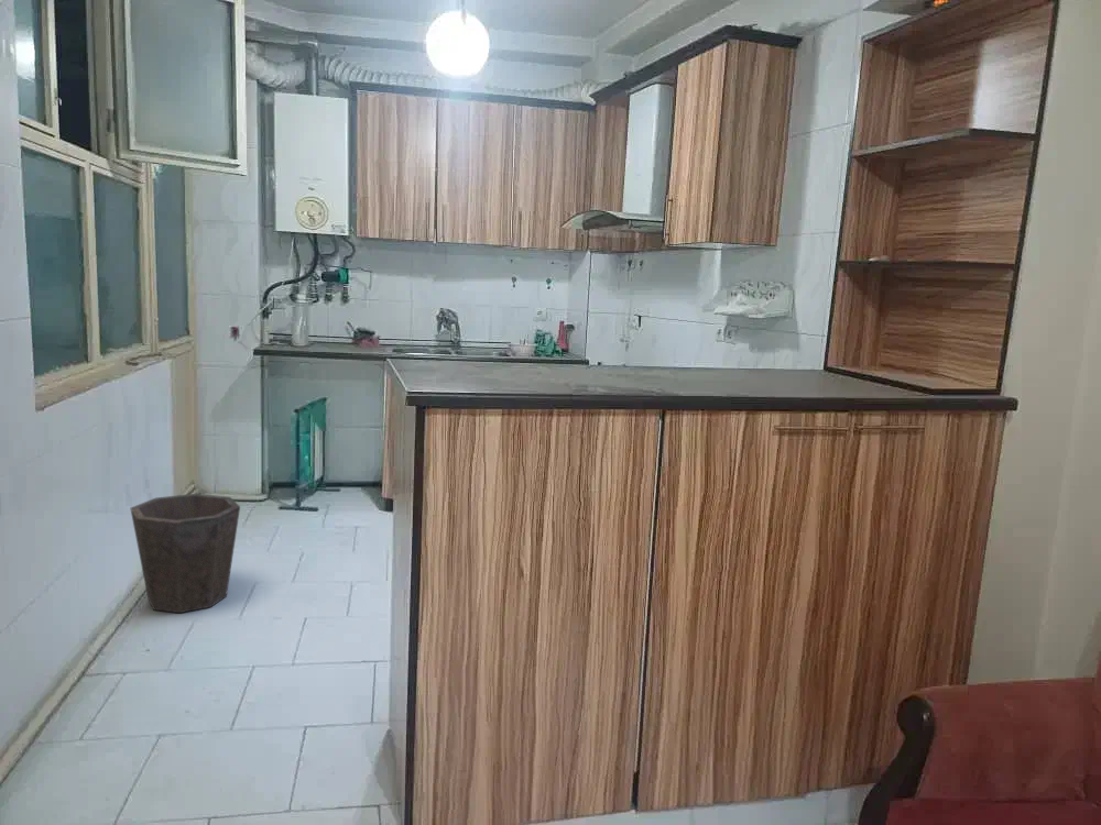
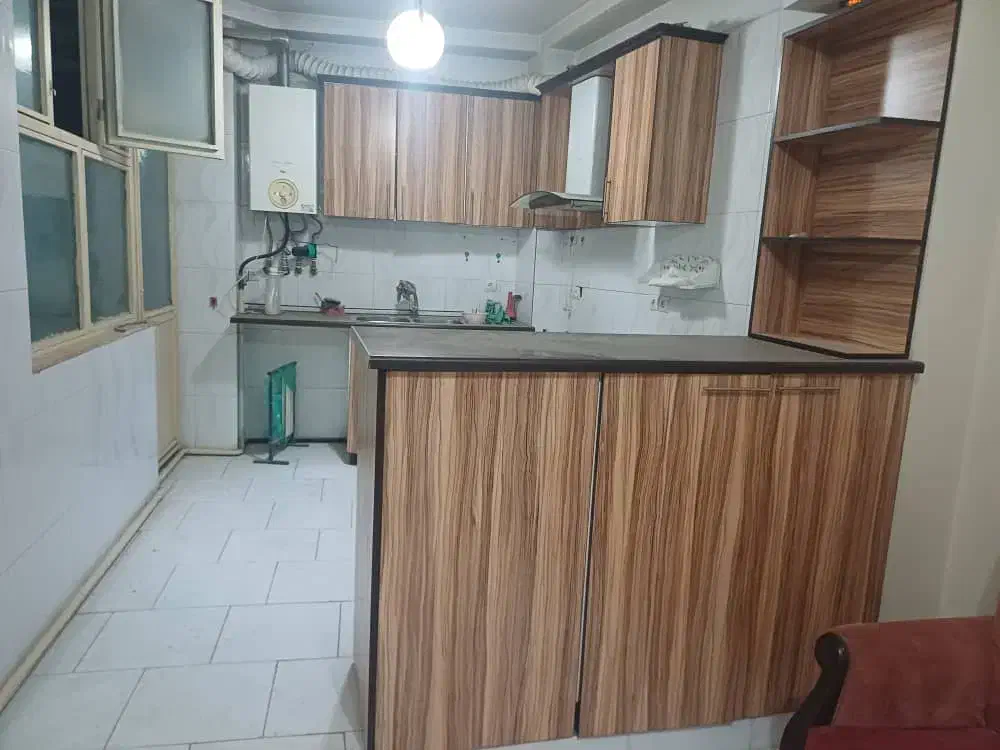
- waste bin (186, 552)
